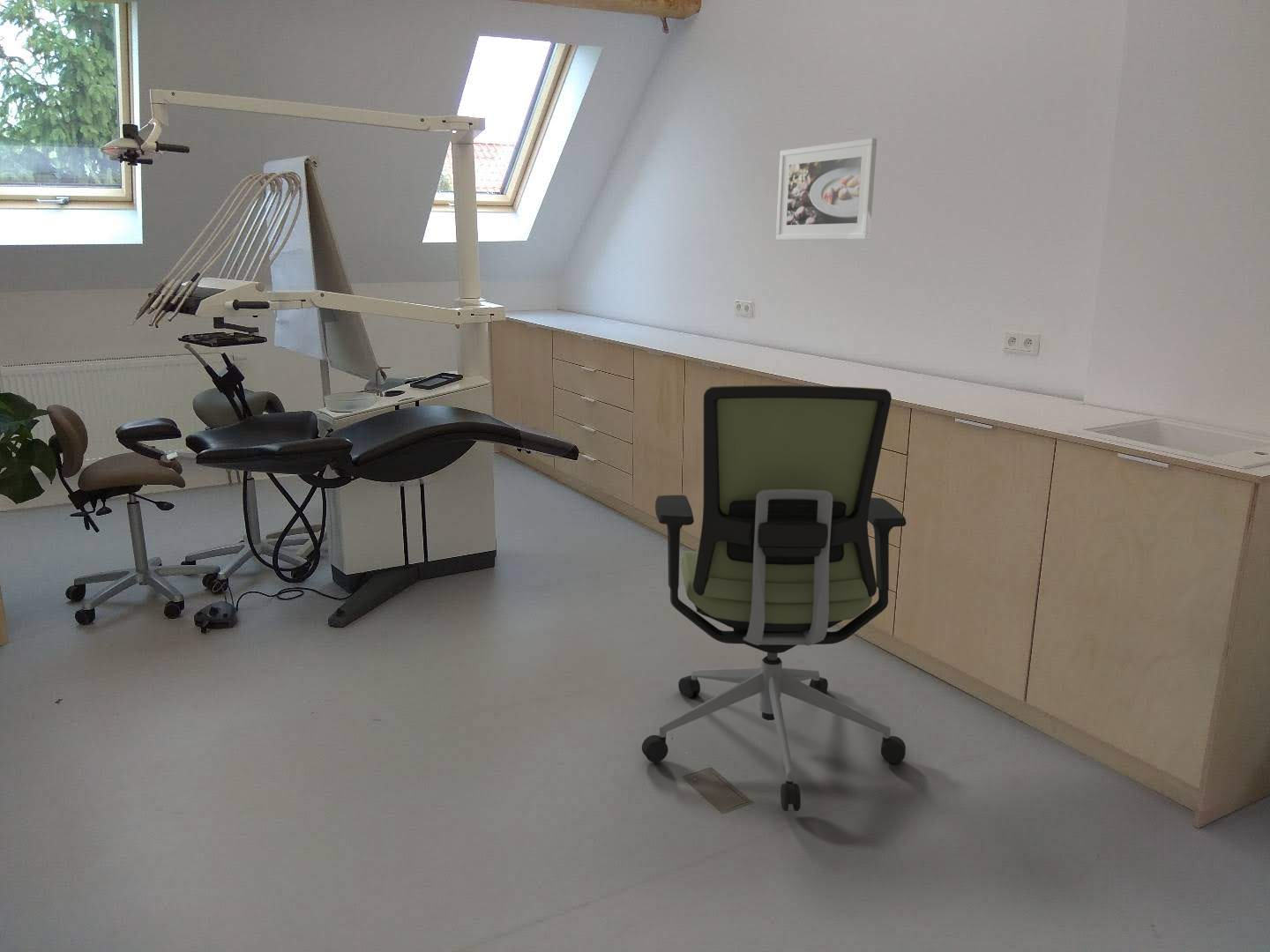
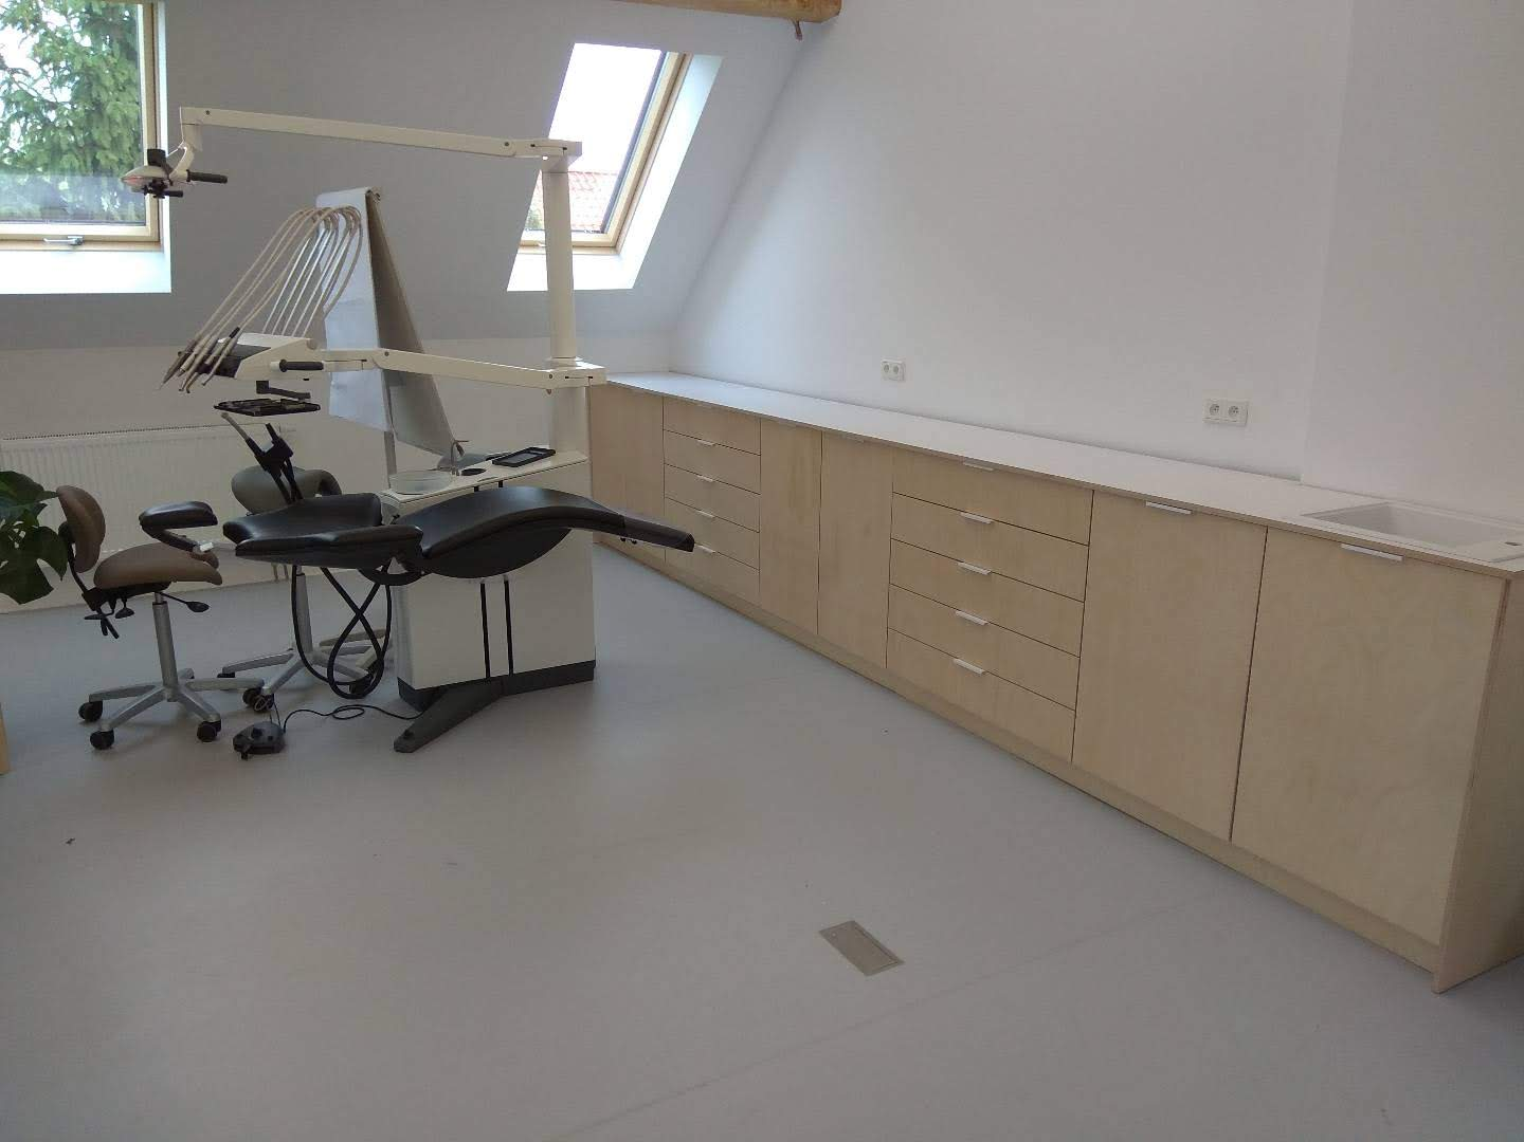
- office chair (779, 569)
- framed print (822, 192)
